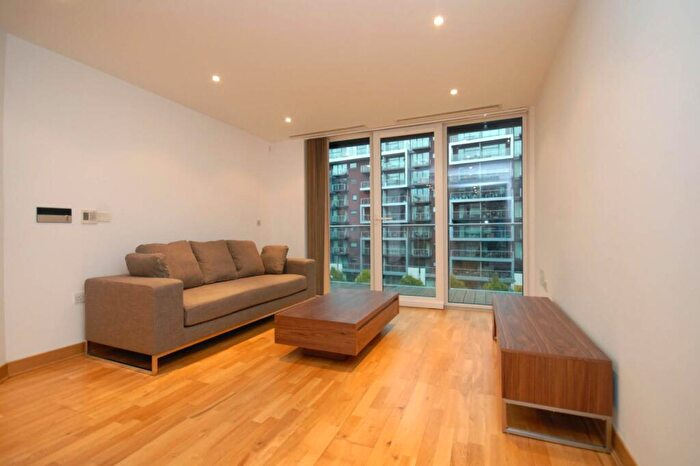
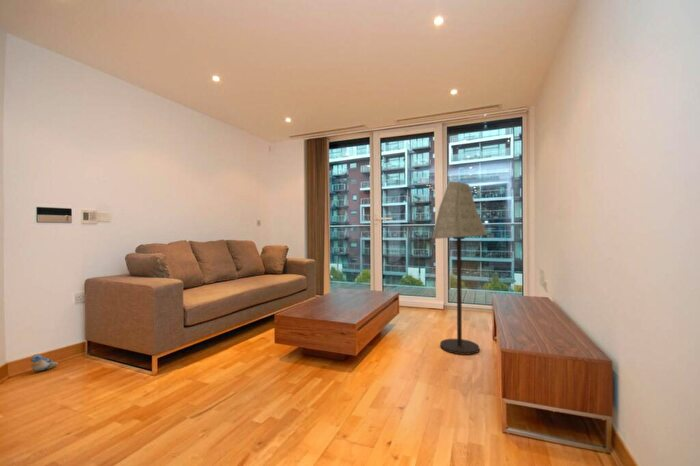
+ plush toy (44, 361)
+ floor lamp (459, 264)
